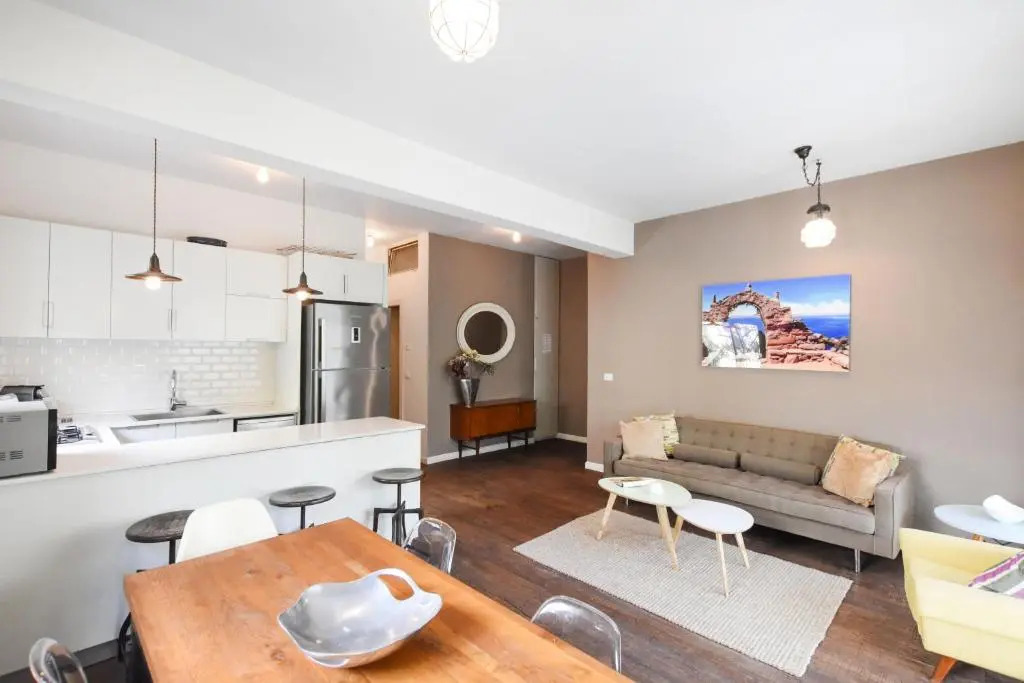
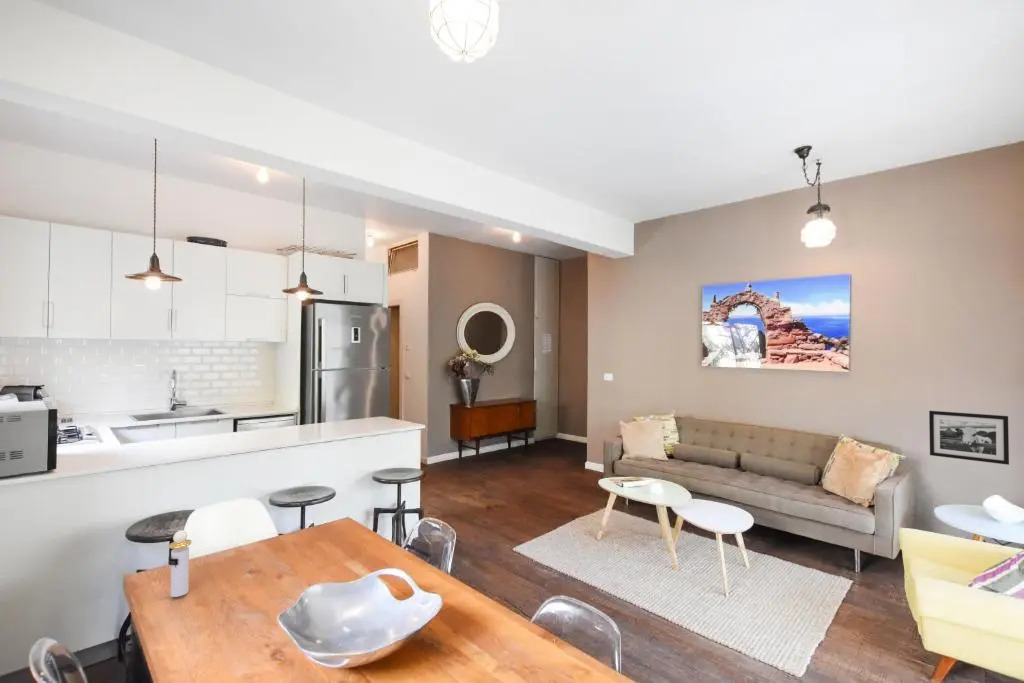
+ picture frame (967, 436)
+ perfume bottle (179, 563)
